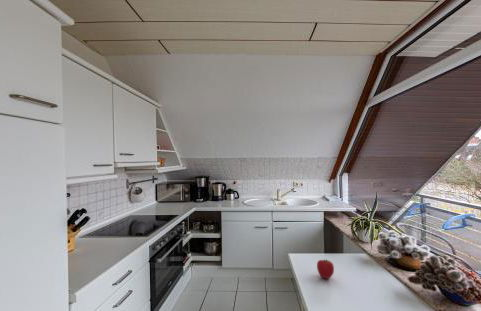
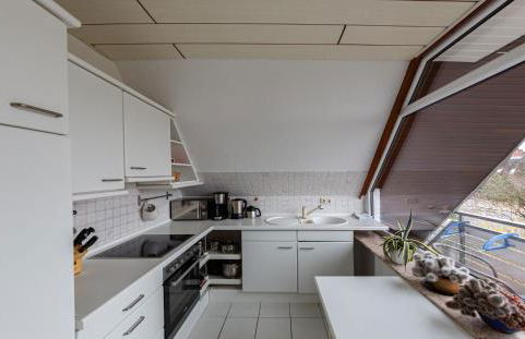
- fruit (325, 268)
